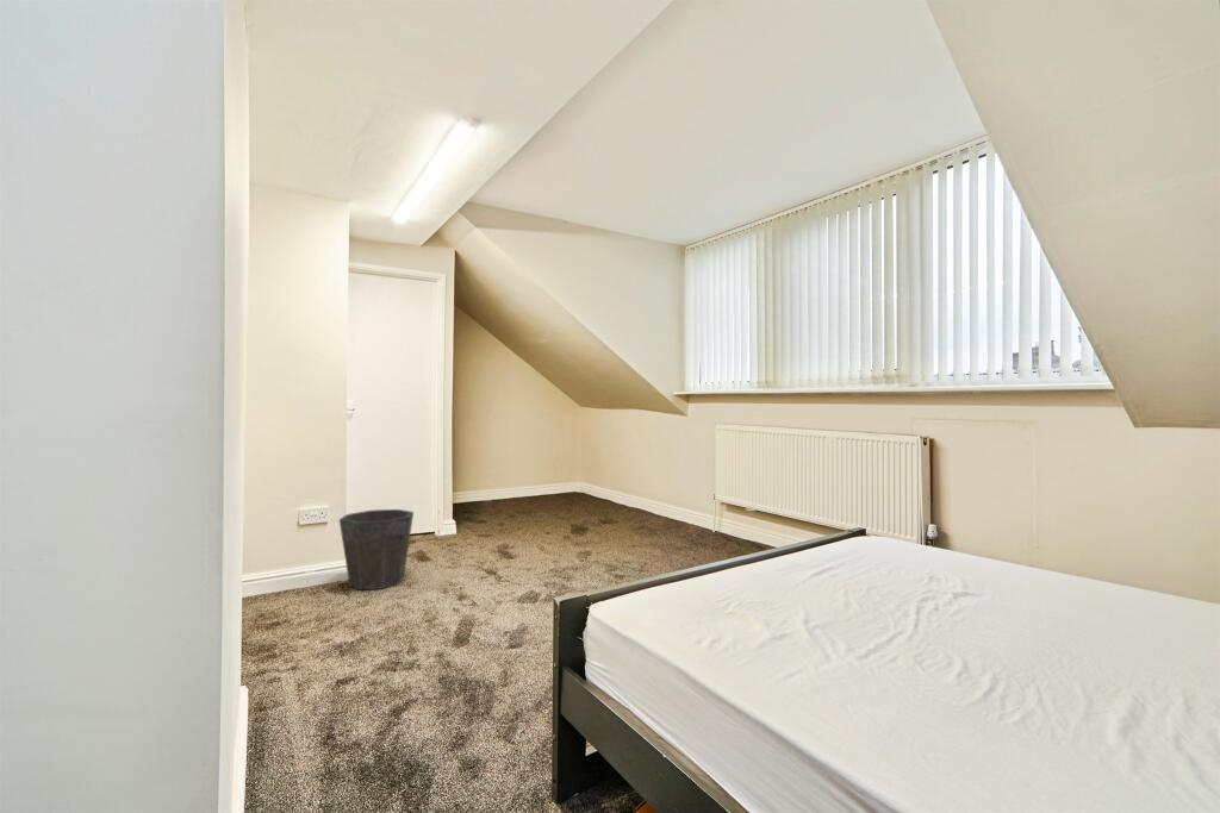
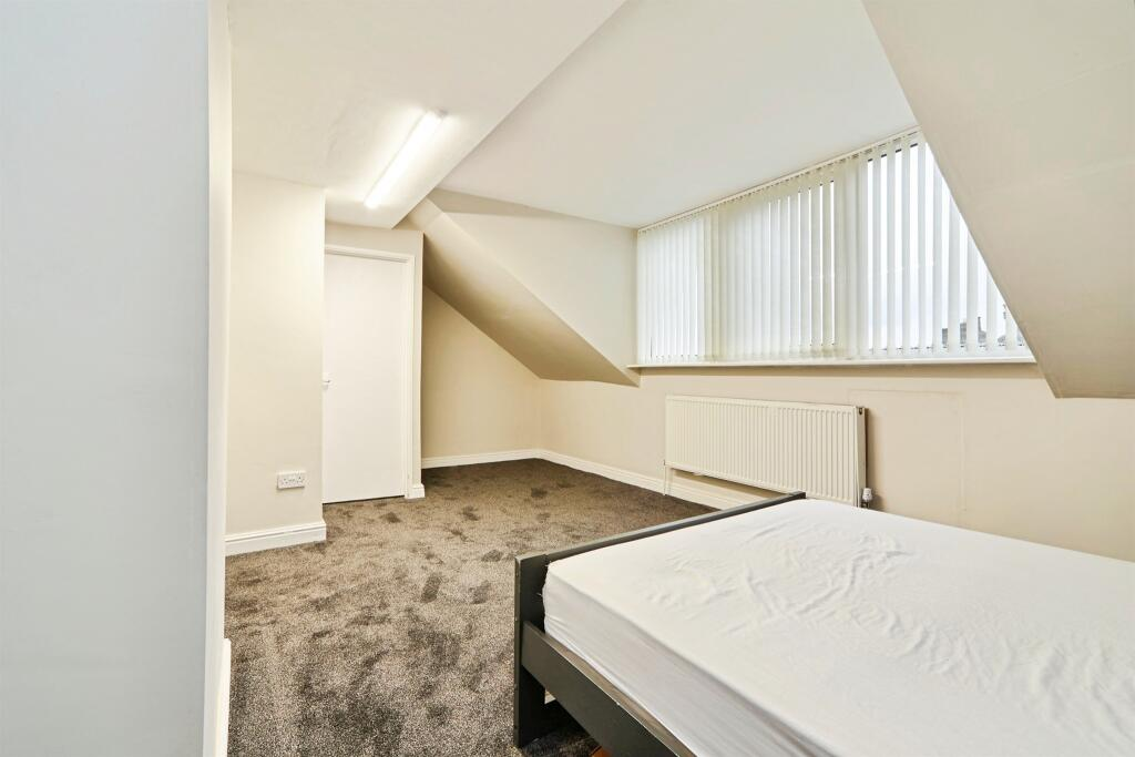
- waste bin (376, 548)
